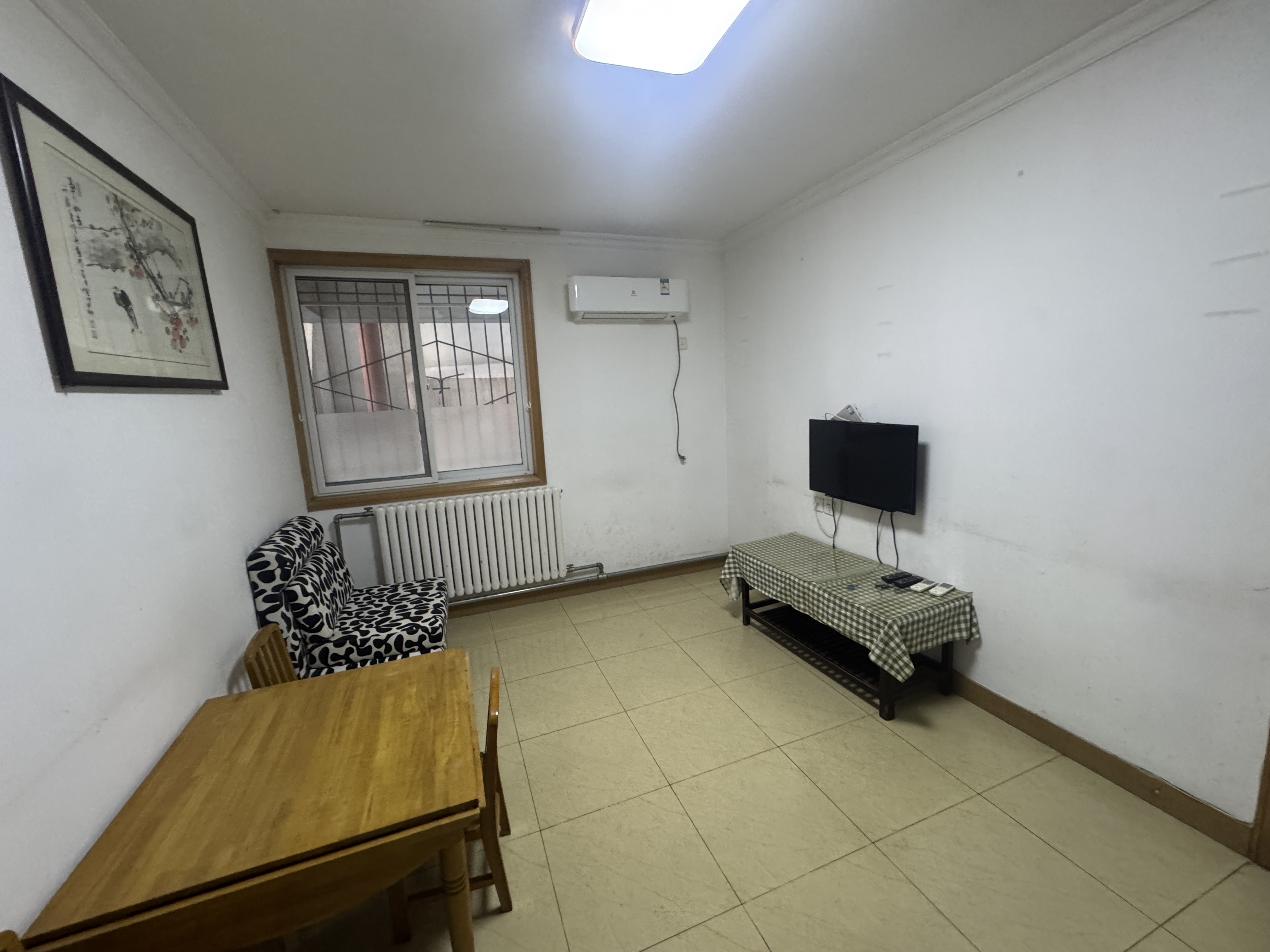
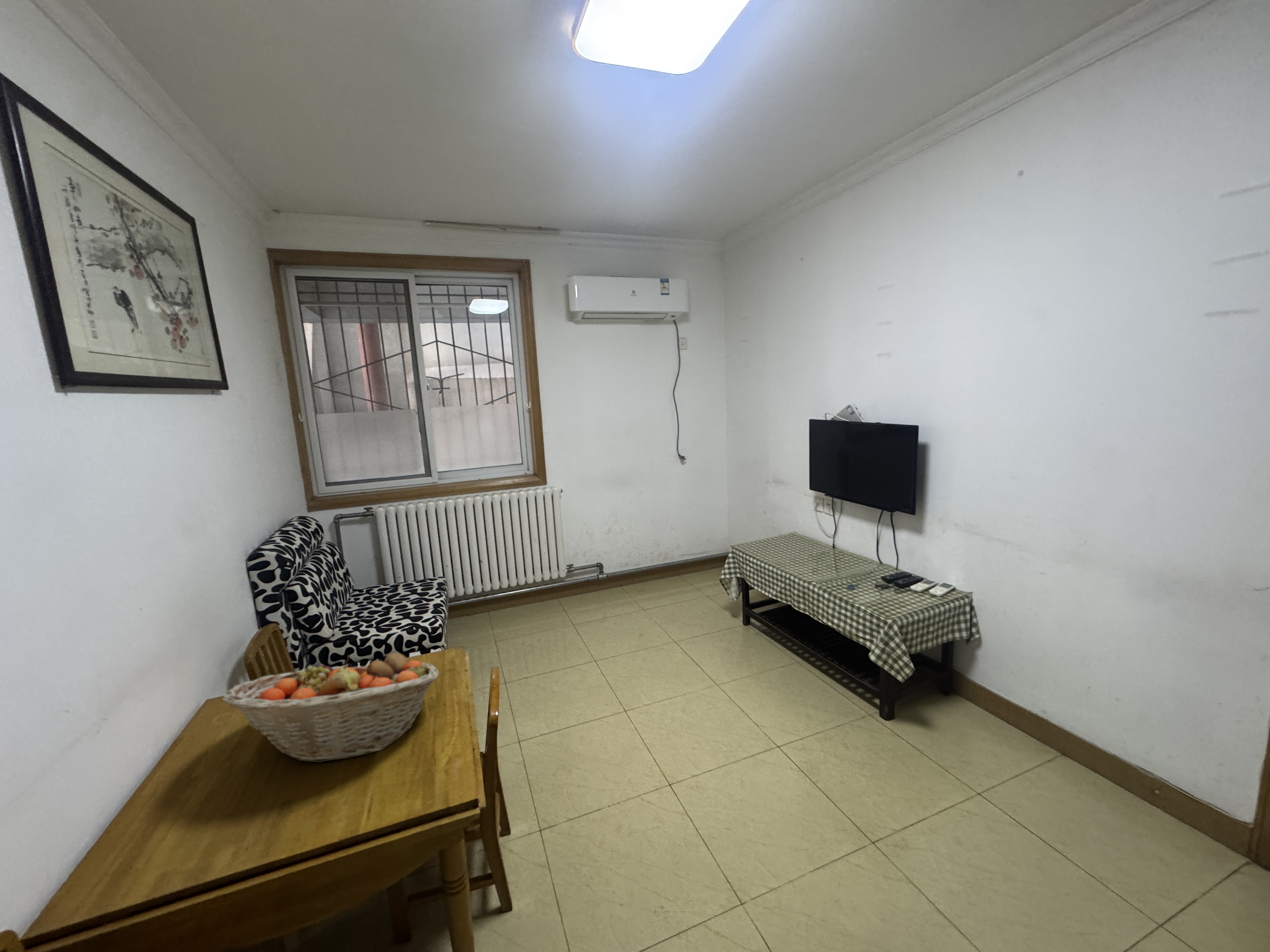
+ fruit basket (340, 695)
